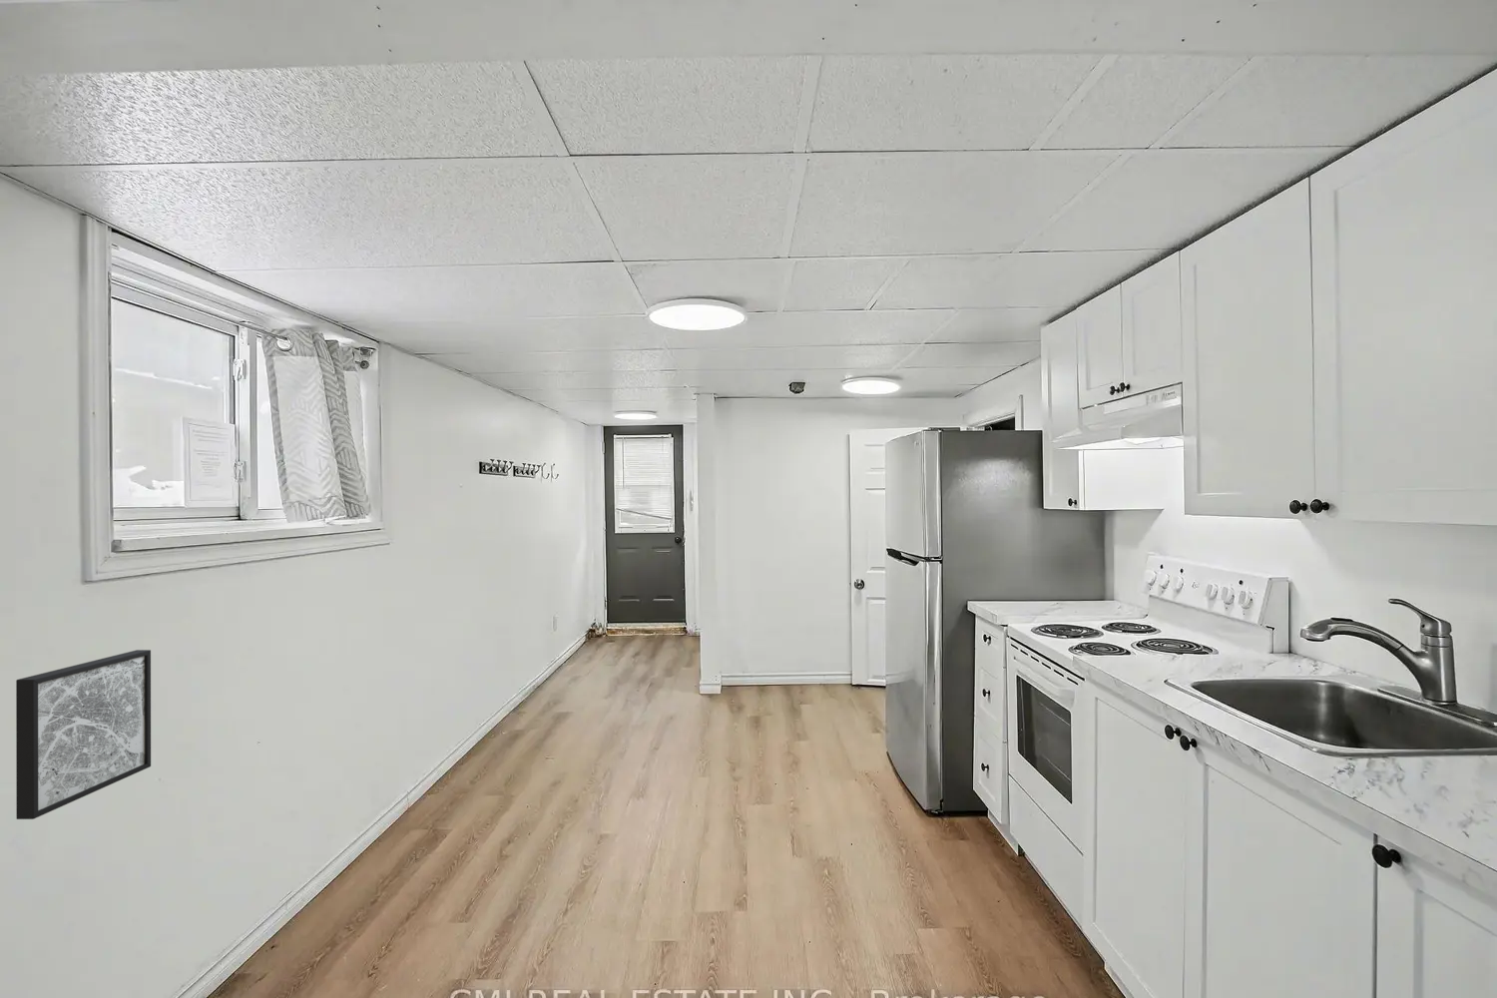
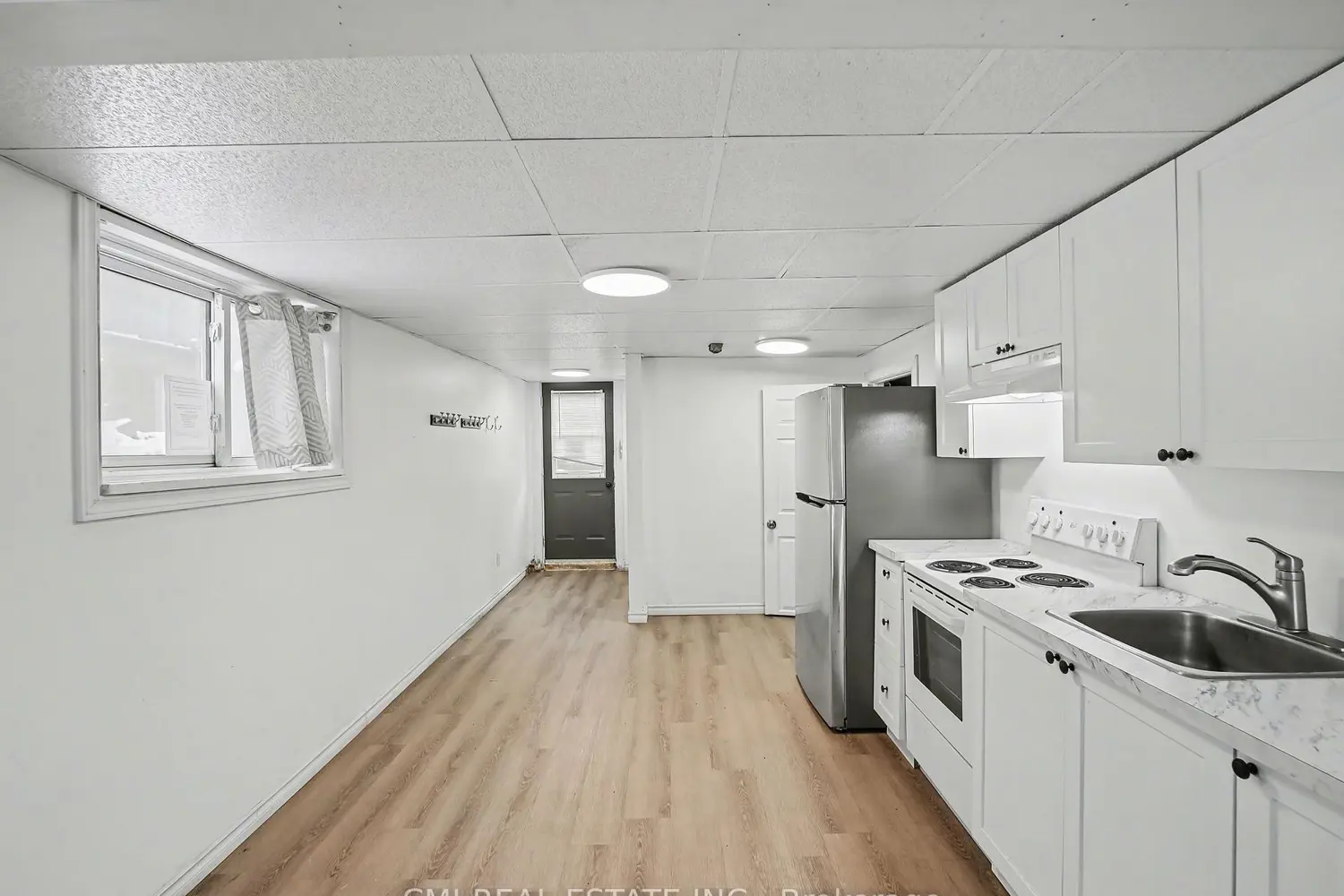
- wall art (89, 726)
